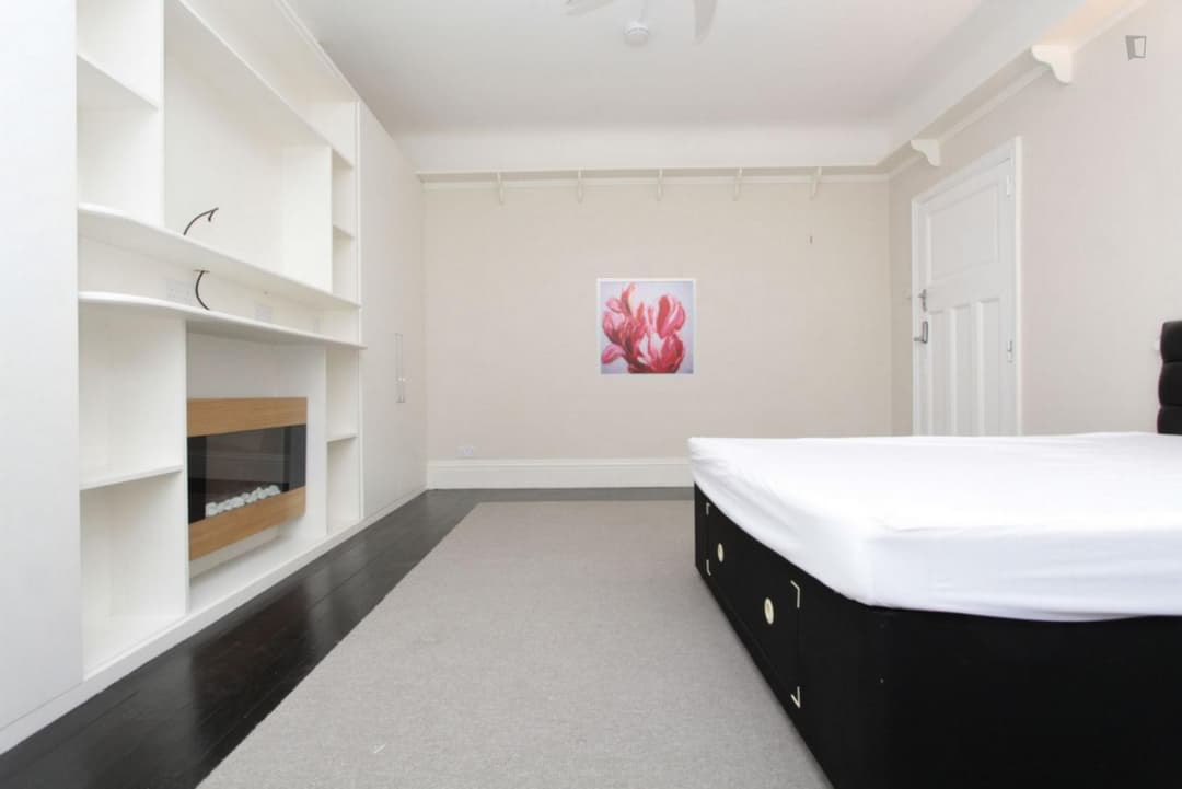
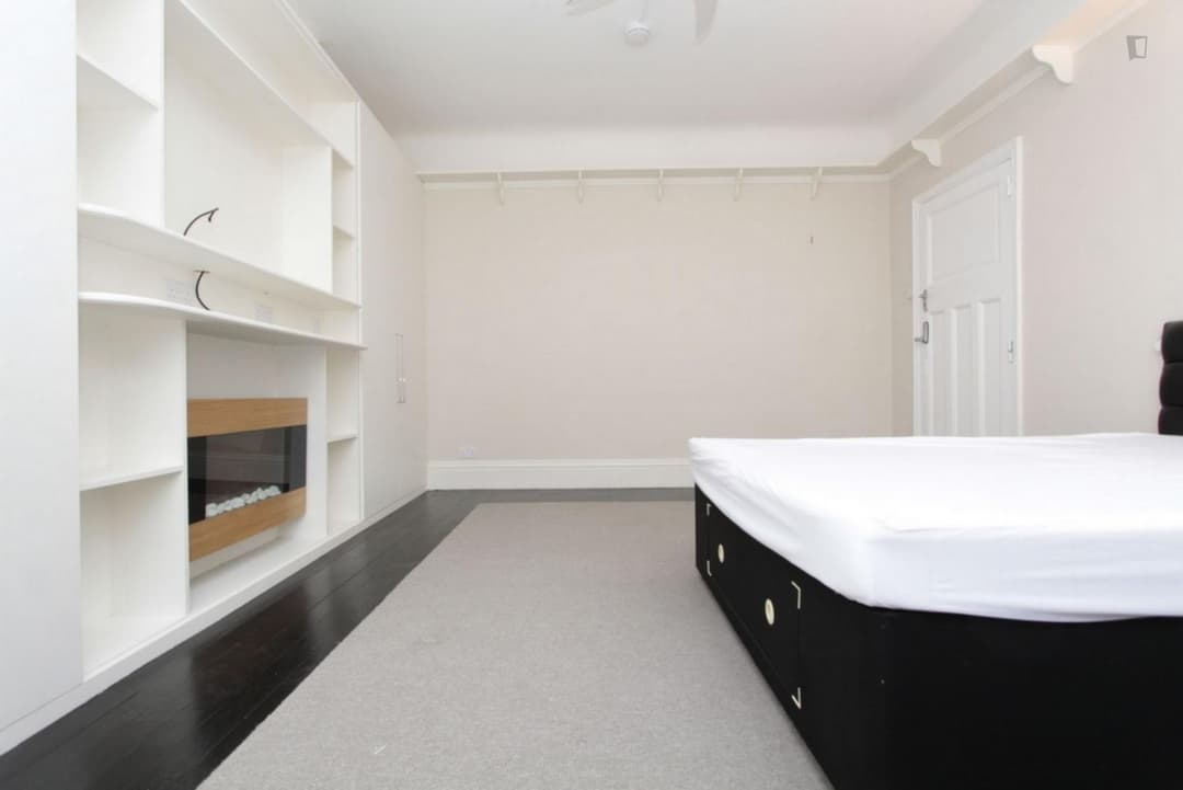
- wall art (646, 327)
